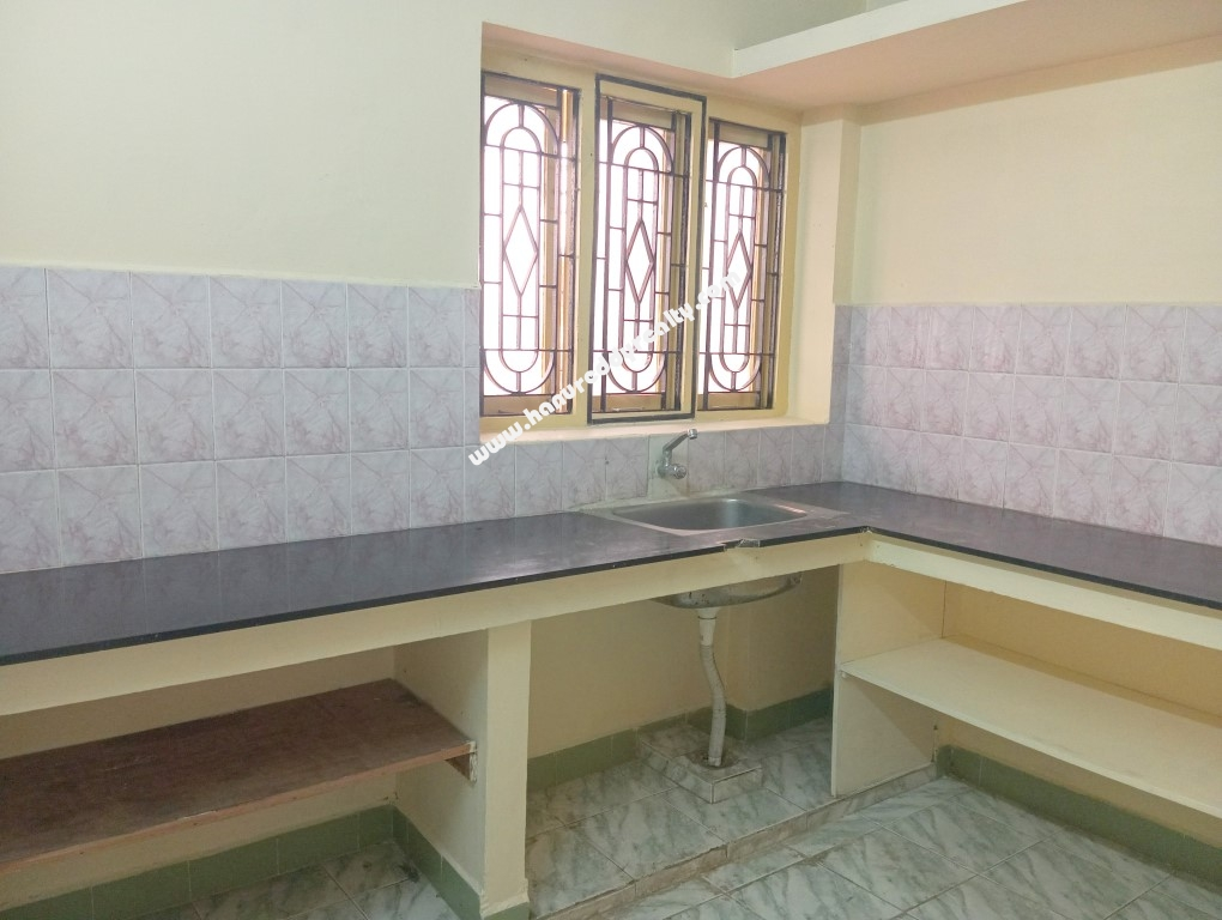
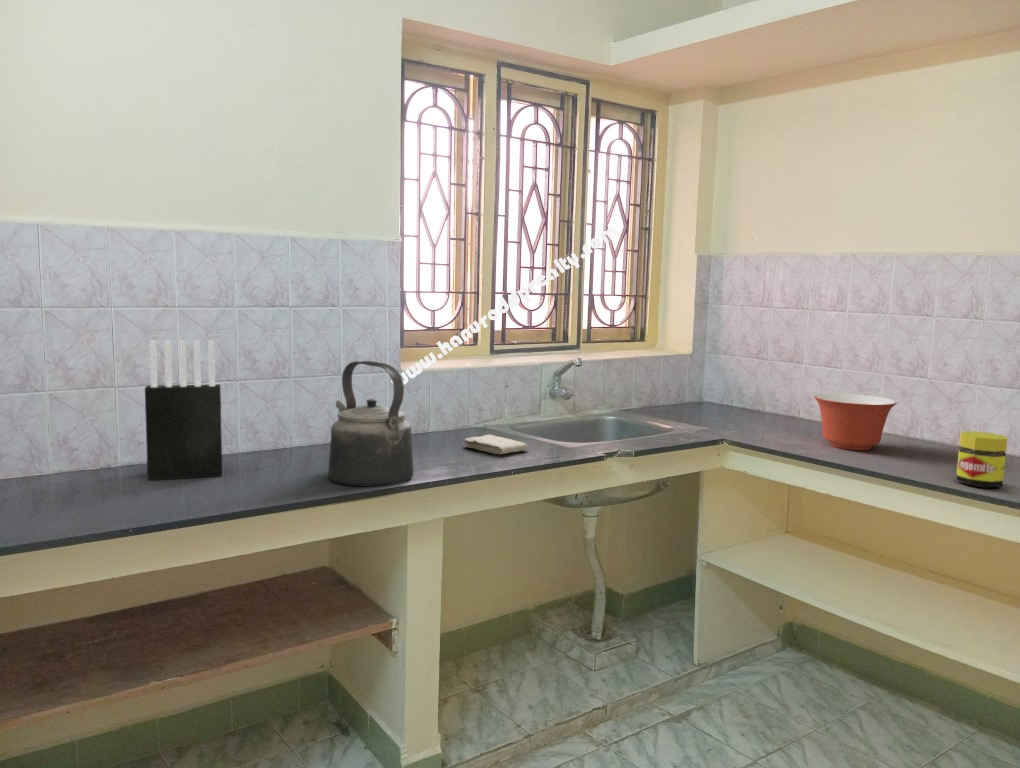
+ mixing bowl (852, 422)
+ washcloth (494, 443)
+ kettle (366, 418)
+ jar (981, 459)
+ knife block (184, 406)
